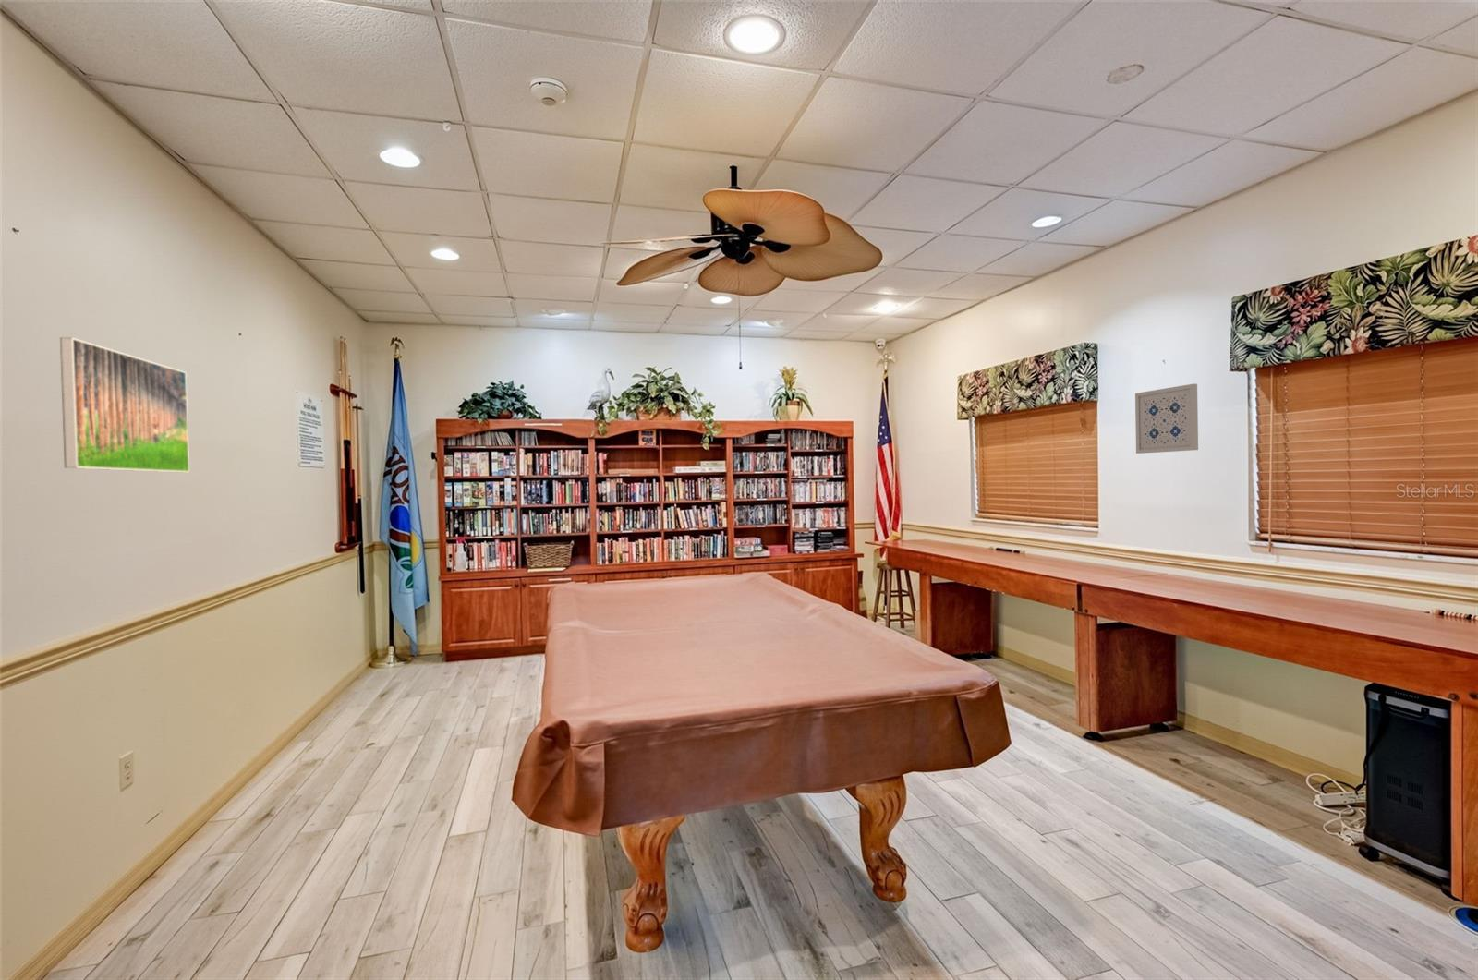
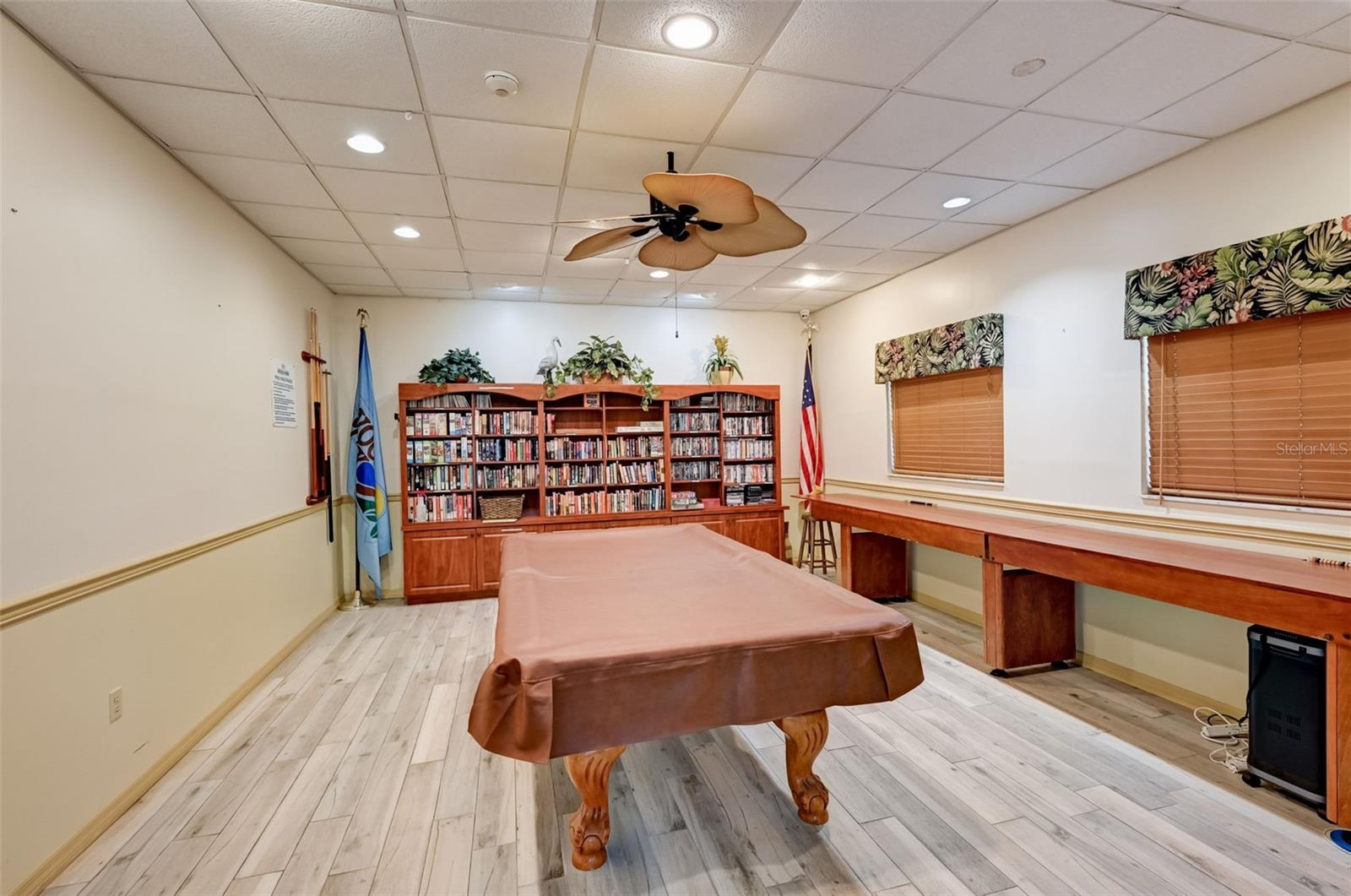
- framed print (133, 412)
- wall art (1165, 420)
